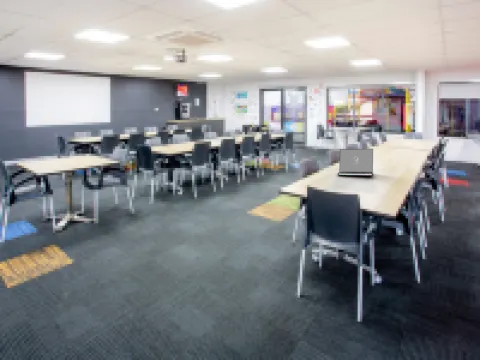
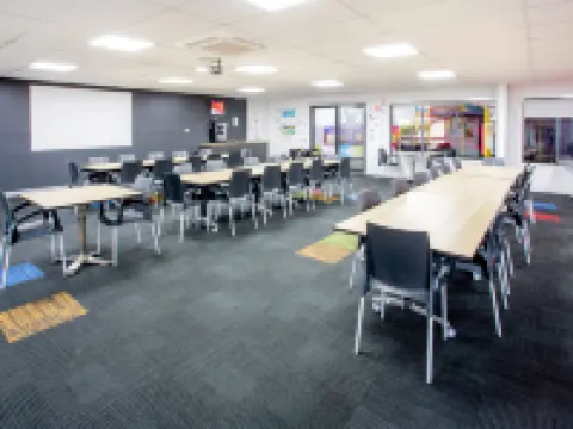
- laptop (355, 161)
